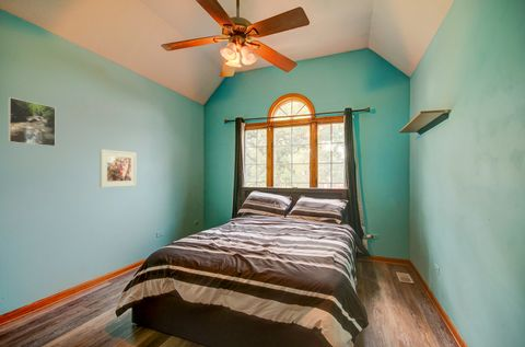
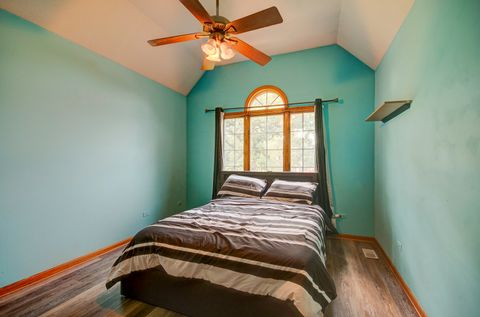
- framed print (33, 123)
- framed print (119, 169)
